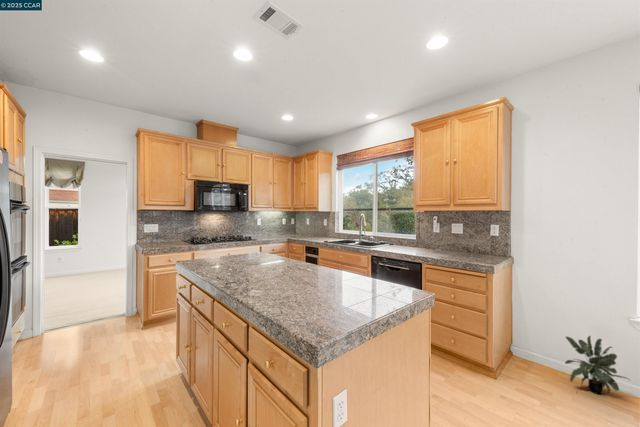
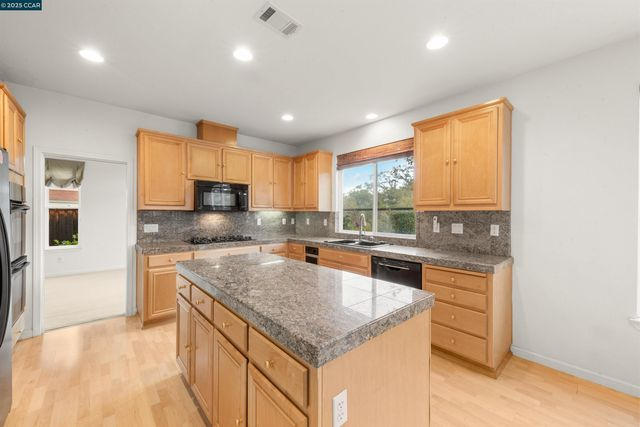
- potted plant (594, 366)
